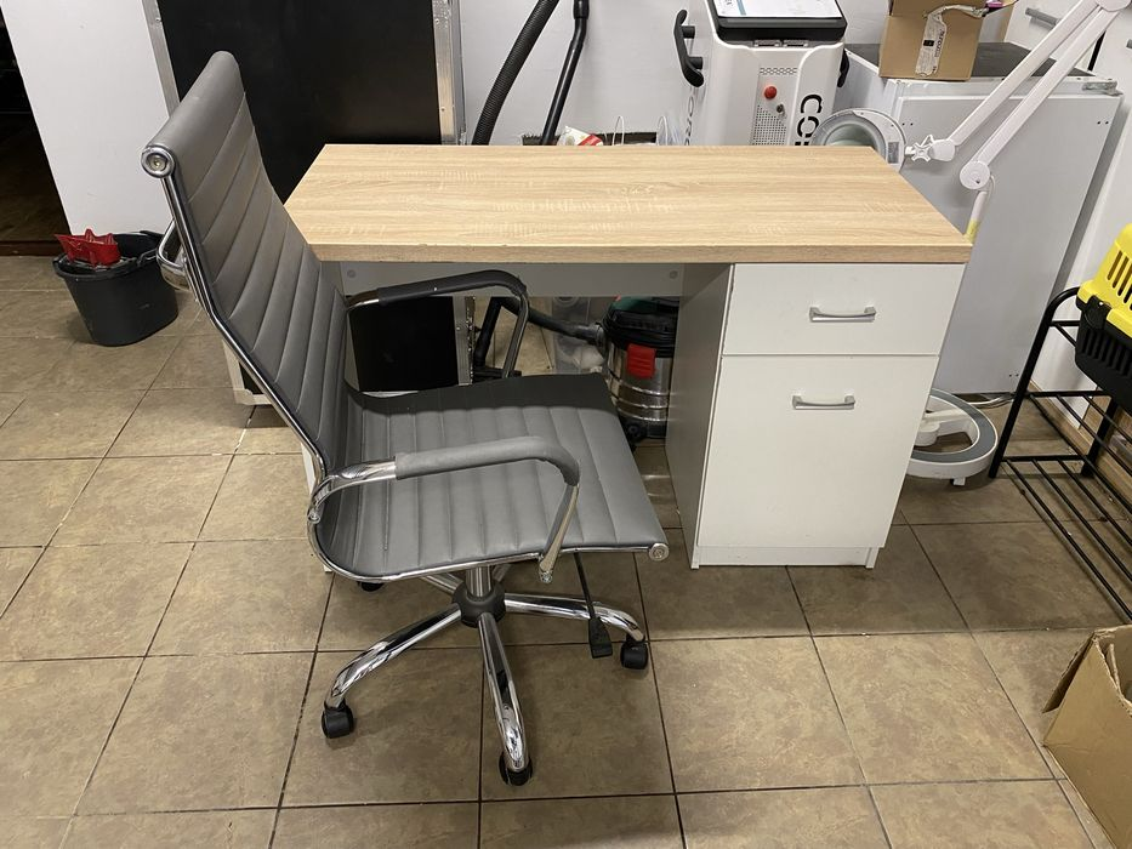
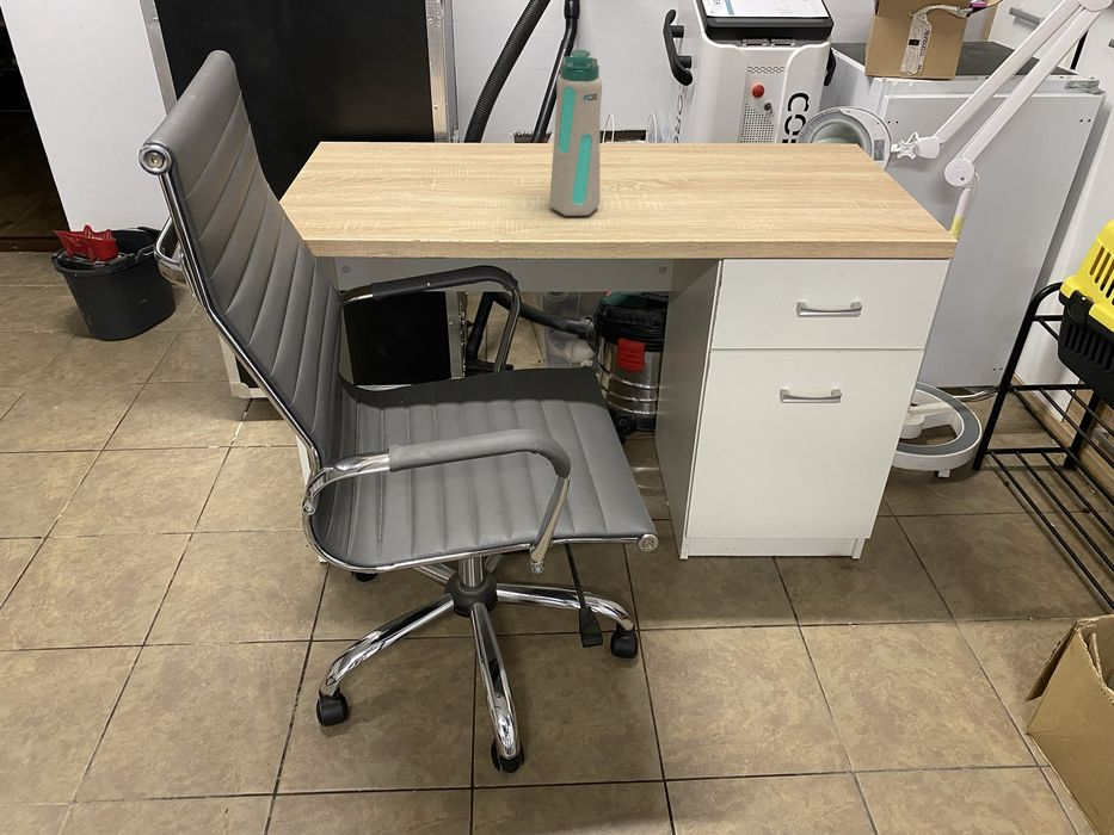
+ water bottle (577, 134)
